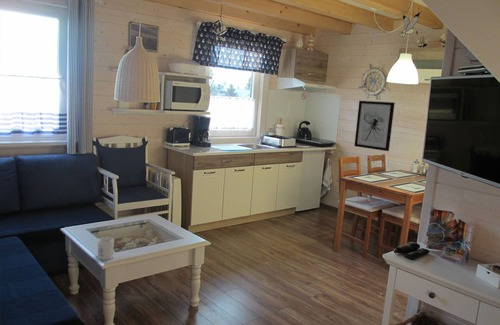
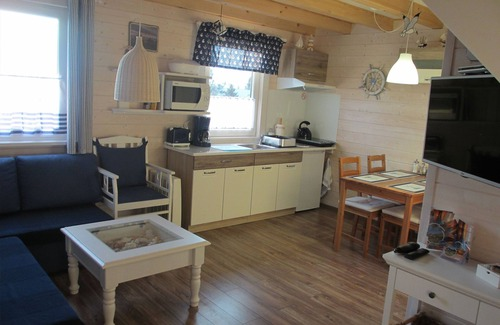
- mug (104, 247)
- wall art (373, 125)
